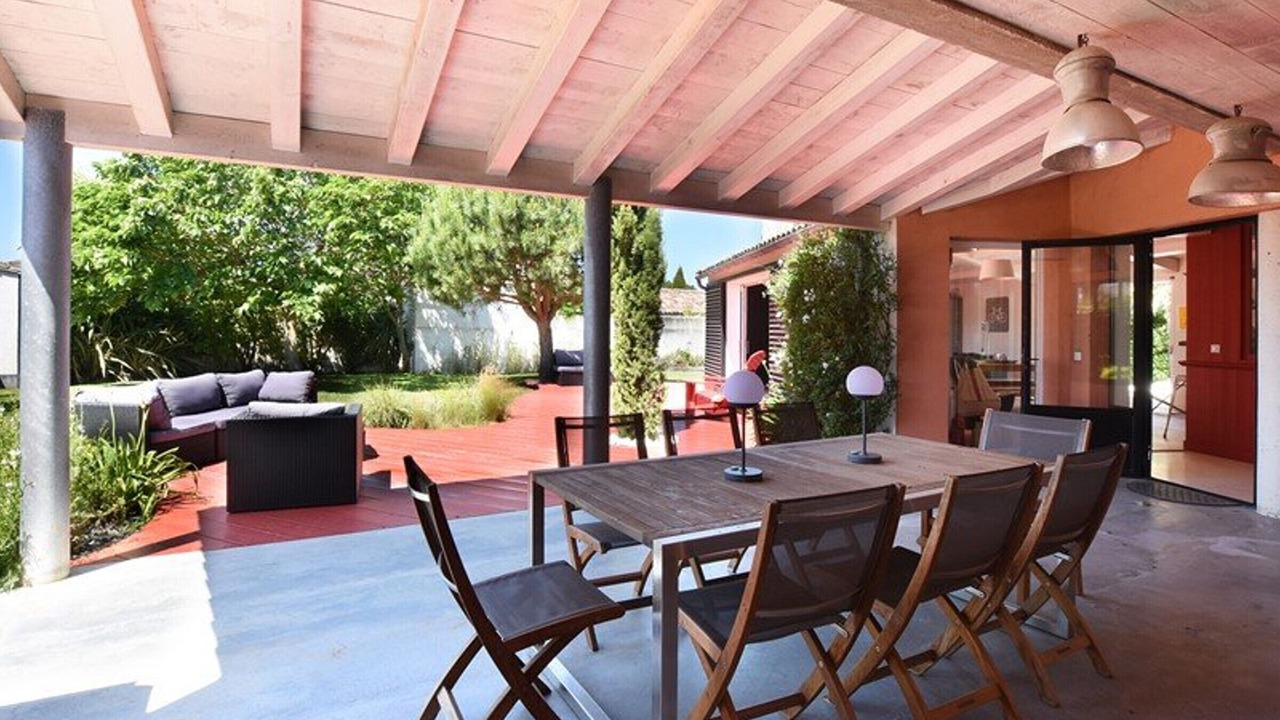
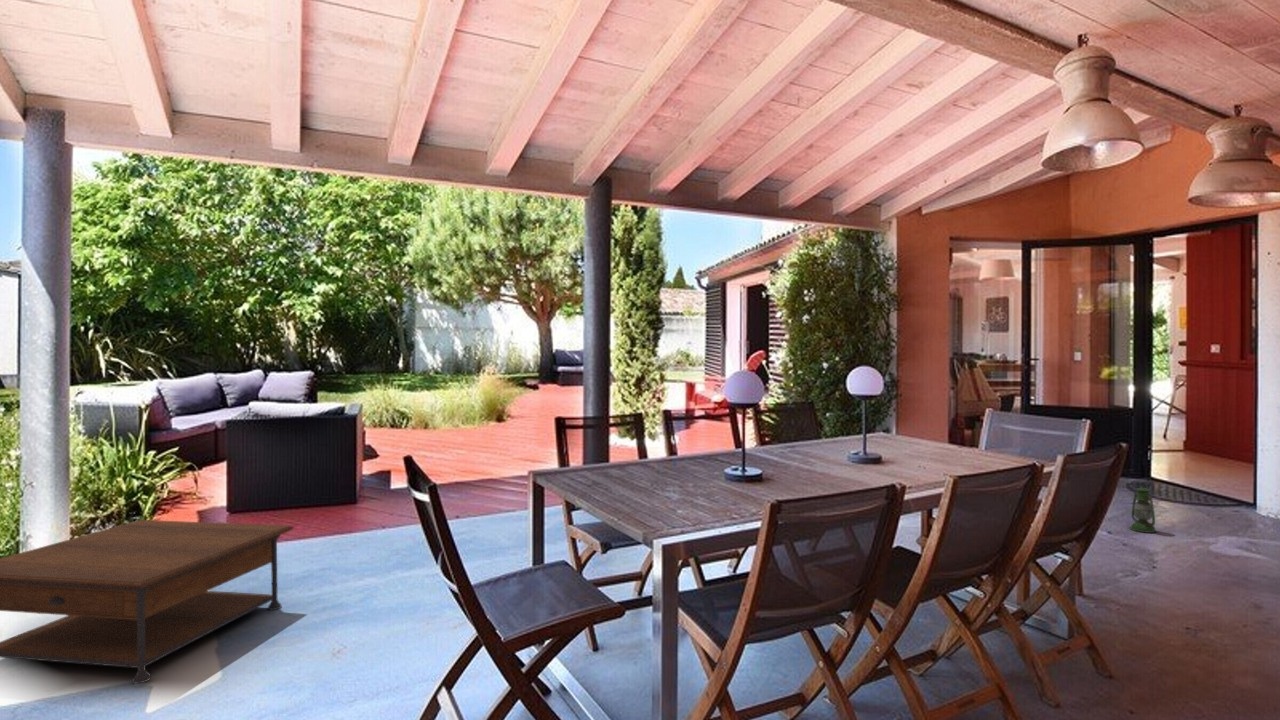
+ lantern (1140, 508)
+ coffee table (140, 590)
